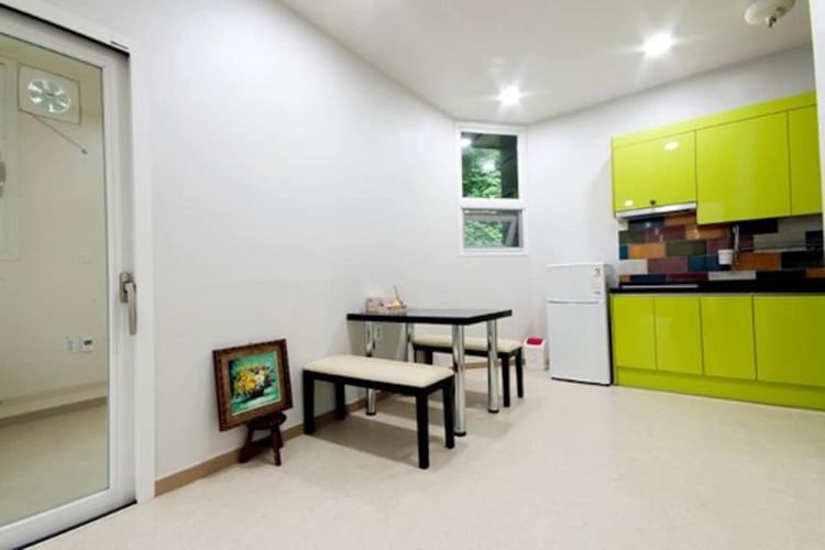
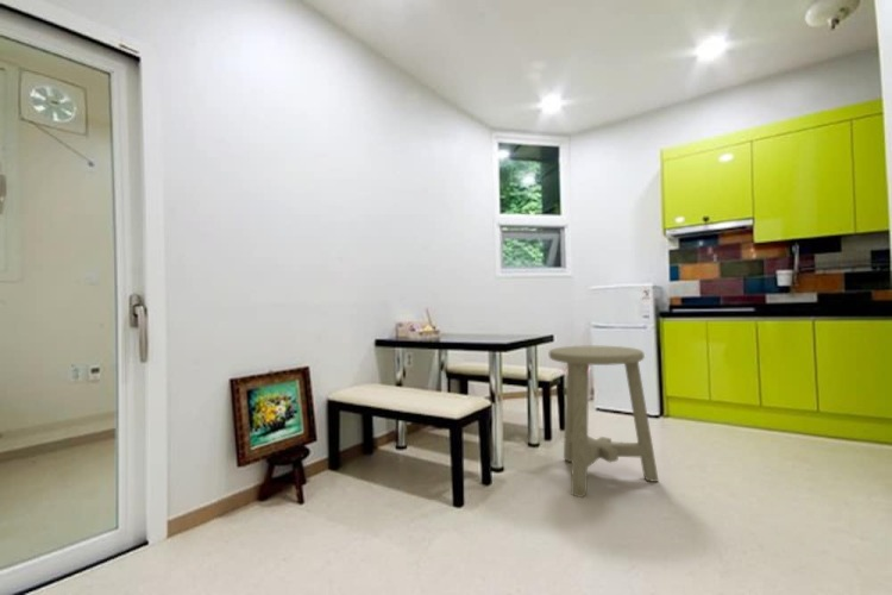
+ stool (586, 412)
